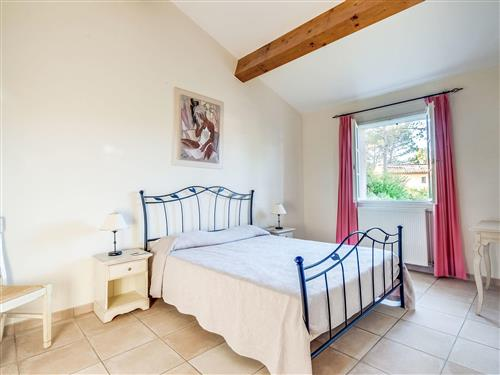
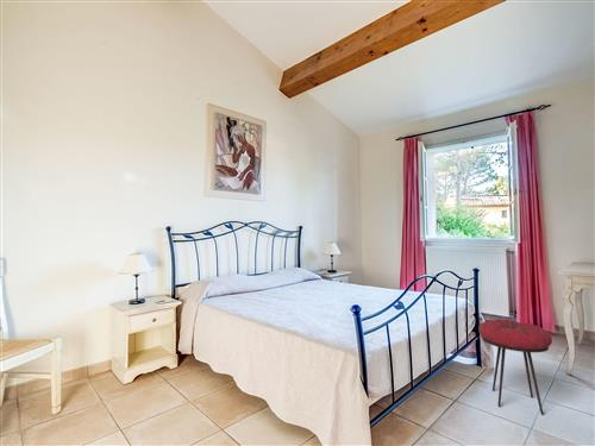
+ stool (503, 362)
